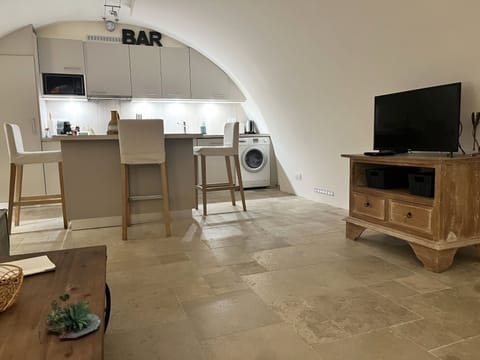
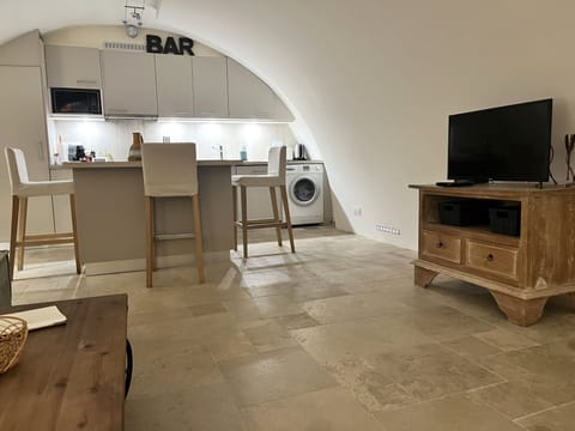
- succulent plant (73, 313)
